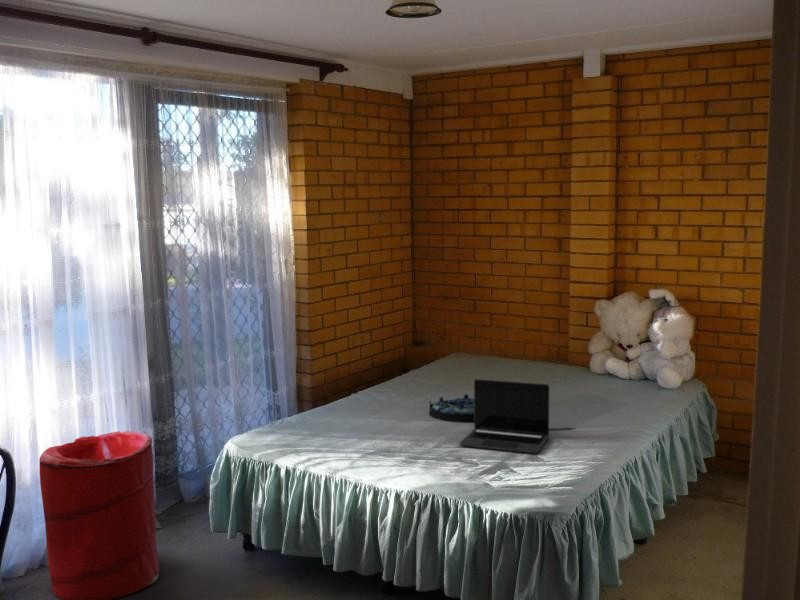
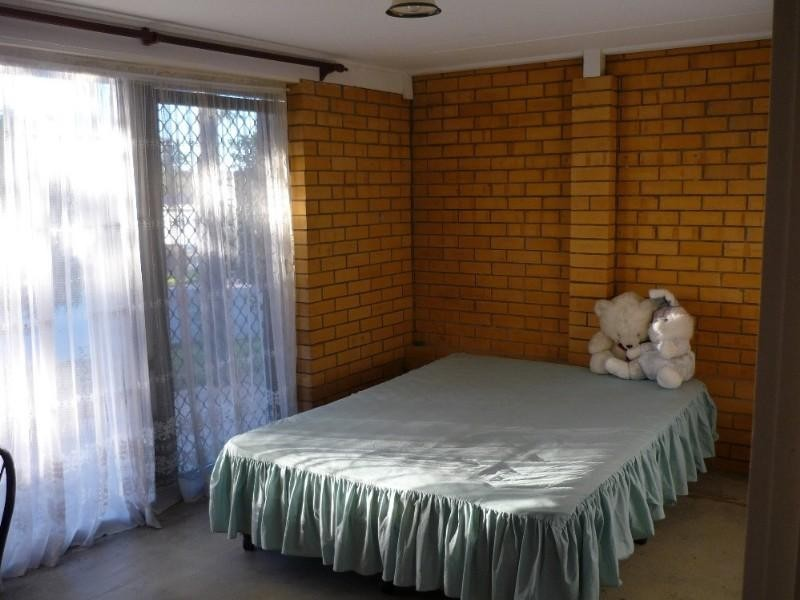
- laptop (504, 415)
- laundry hamper (100, 509)
- serving tray (464, 406)
